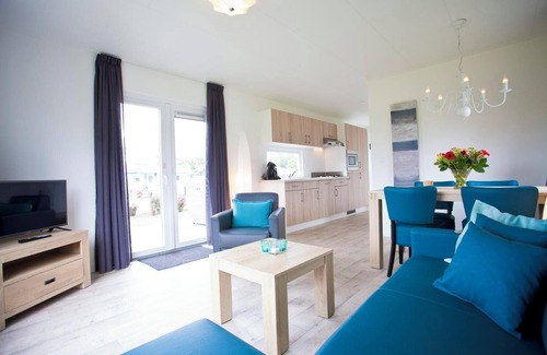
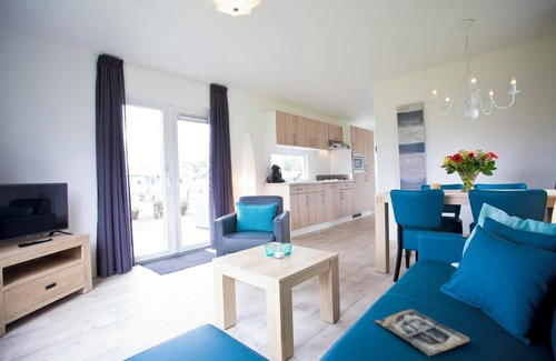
+ magazine (418, 329)
